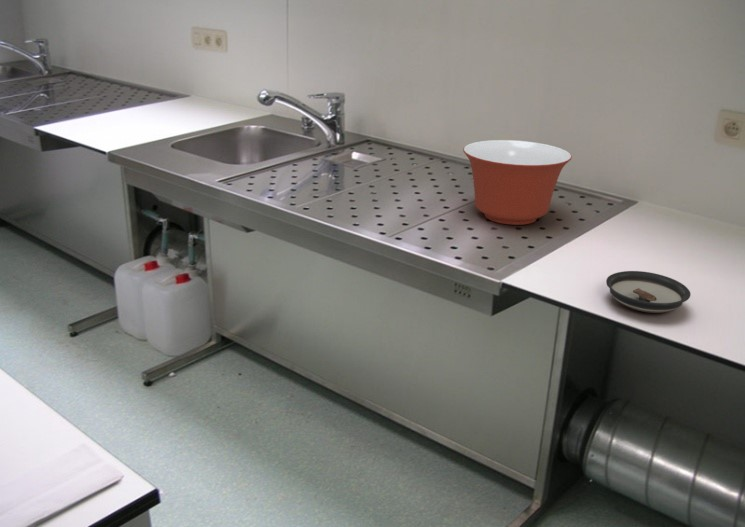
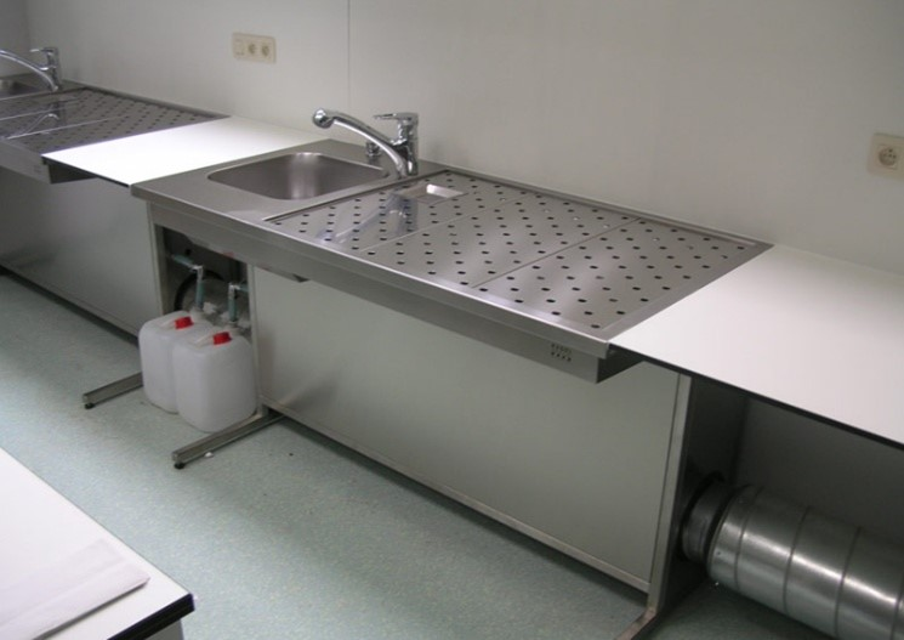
- saucer (646, 295)
- mixing bowl (513, 184)
